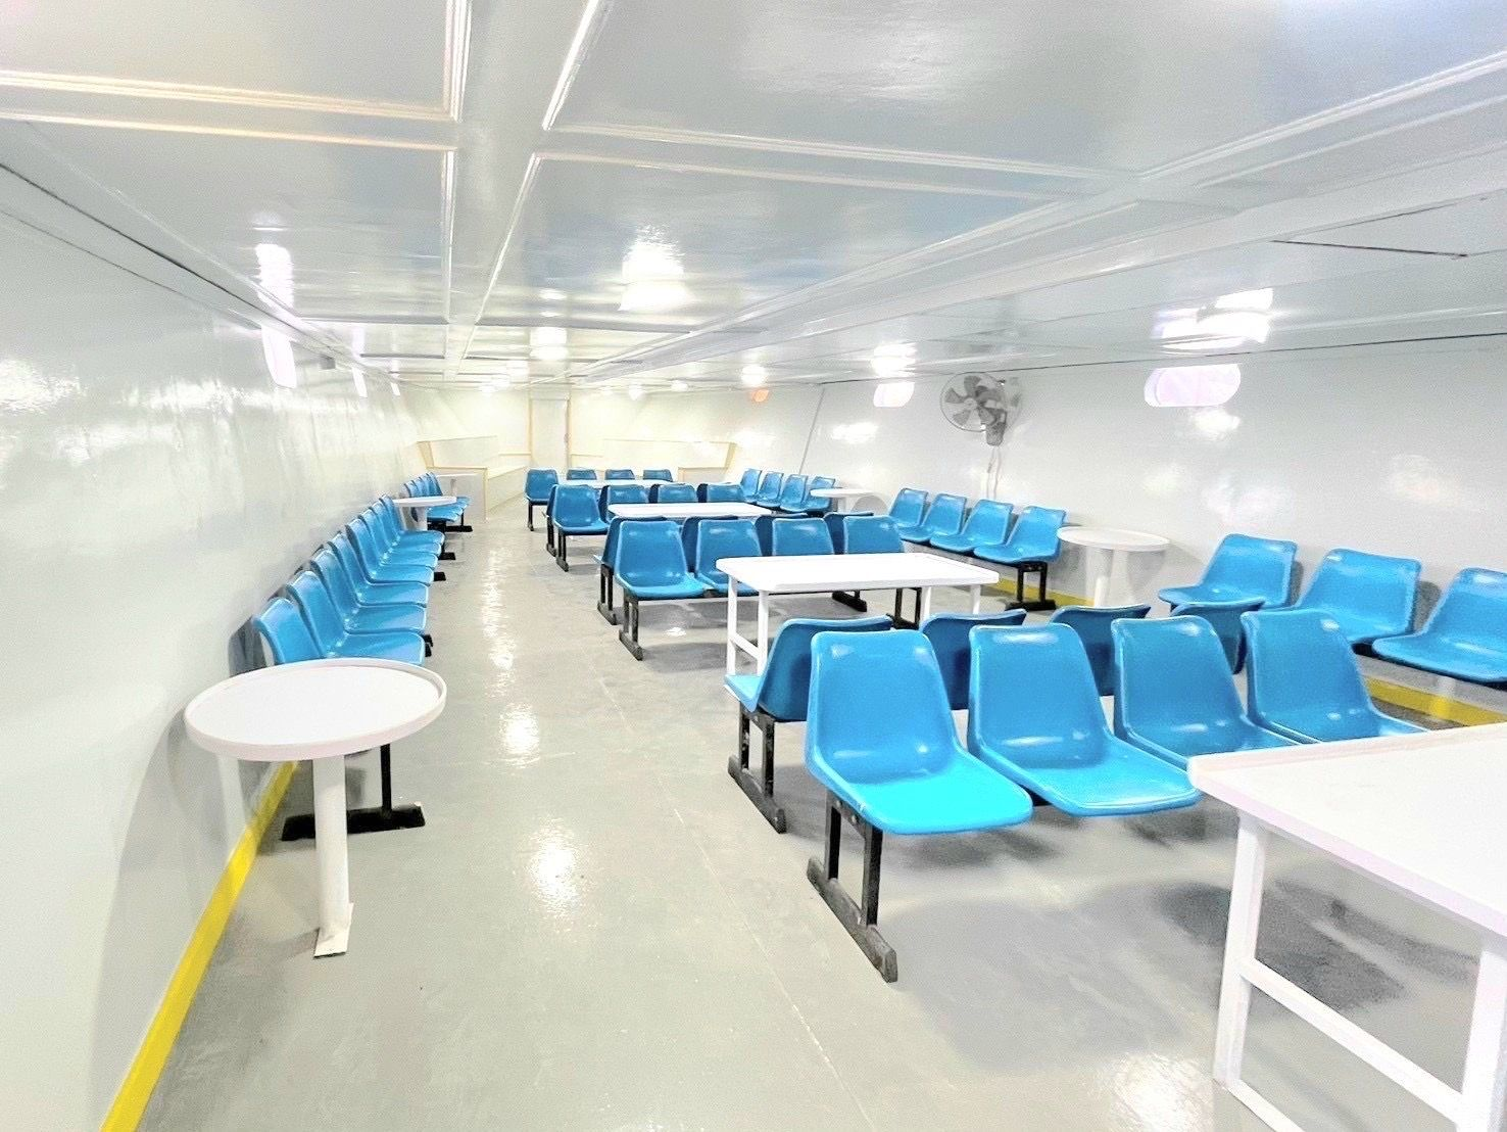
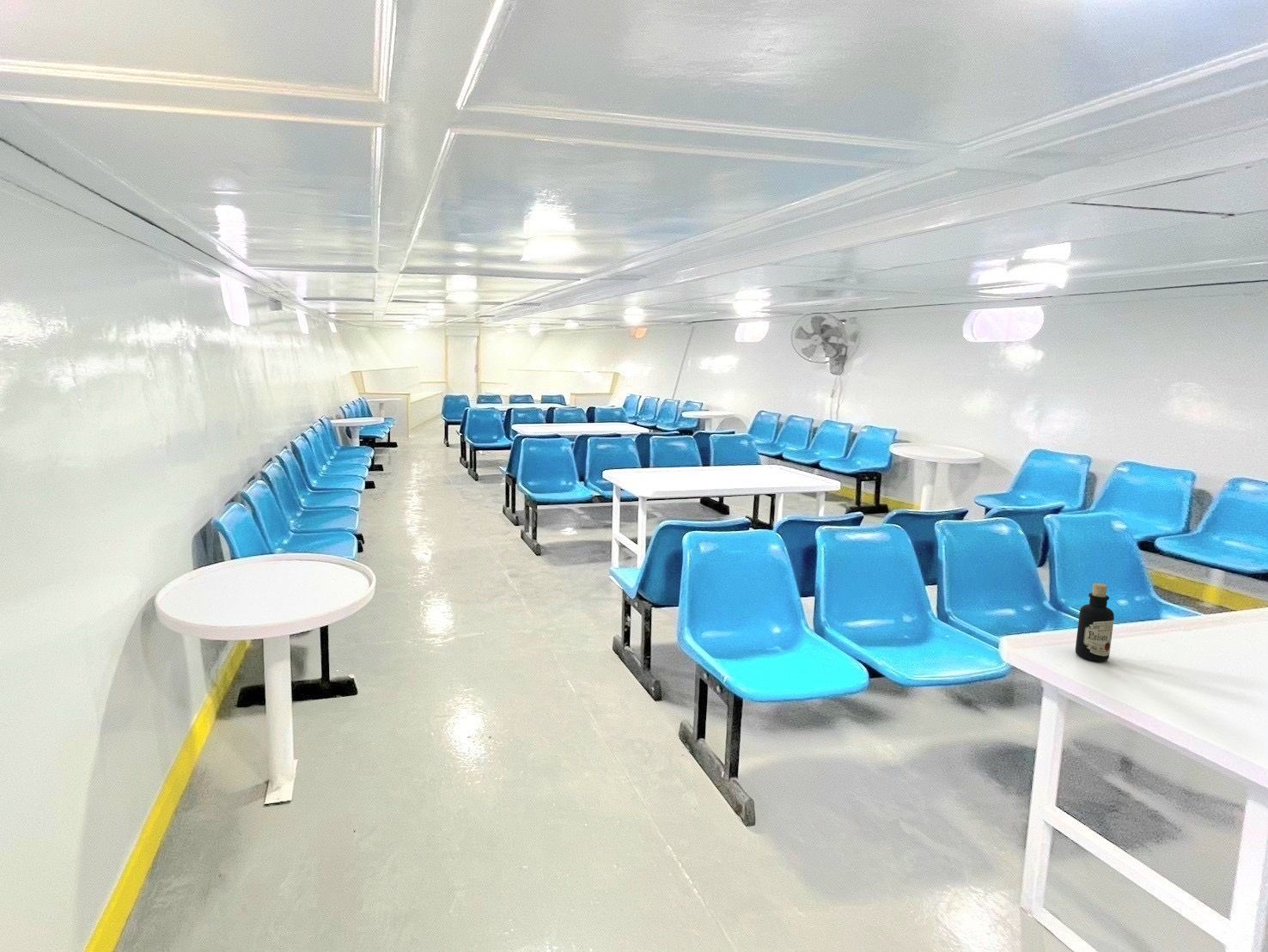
+ bottle (1095, 620)
